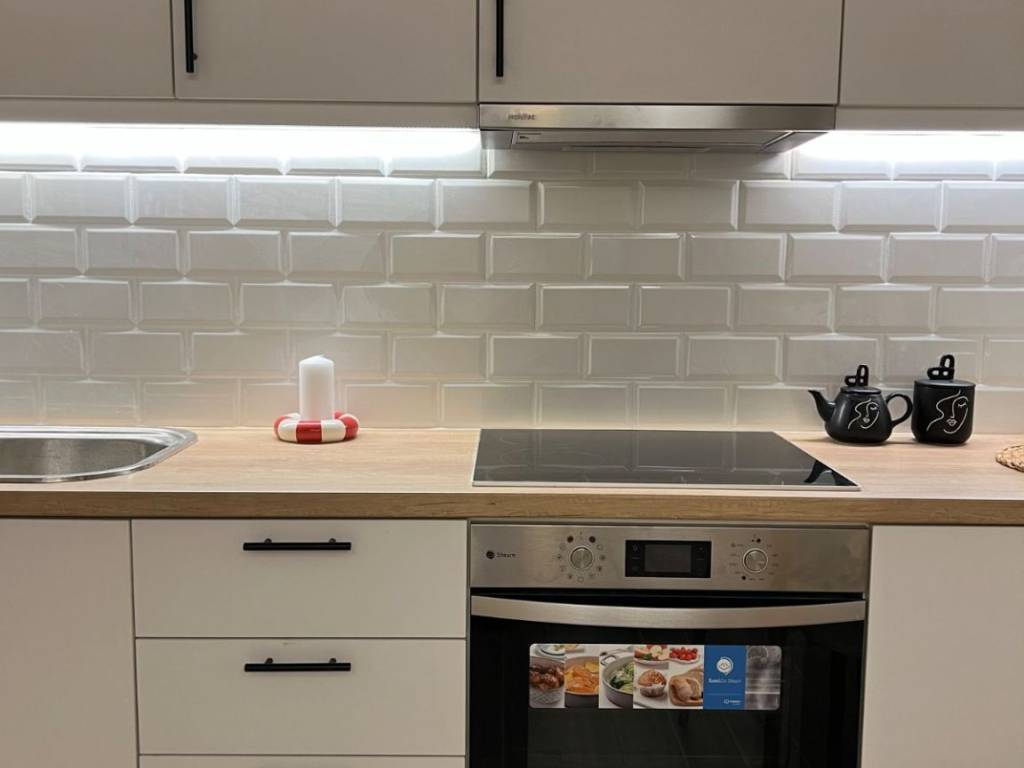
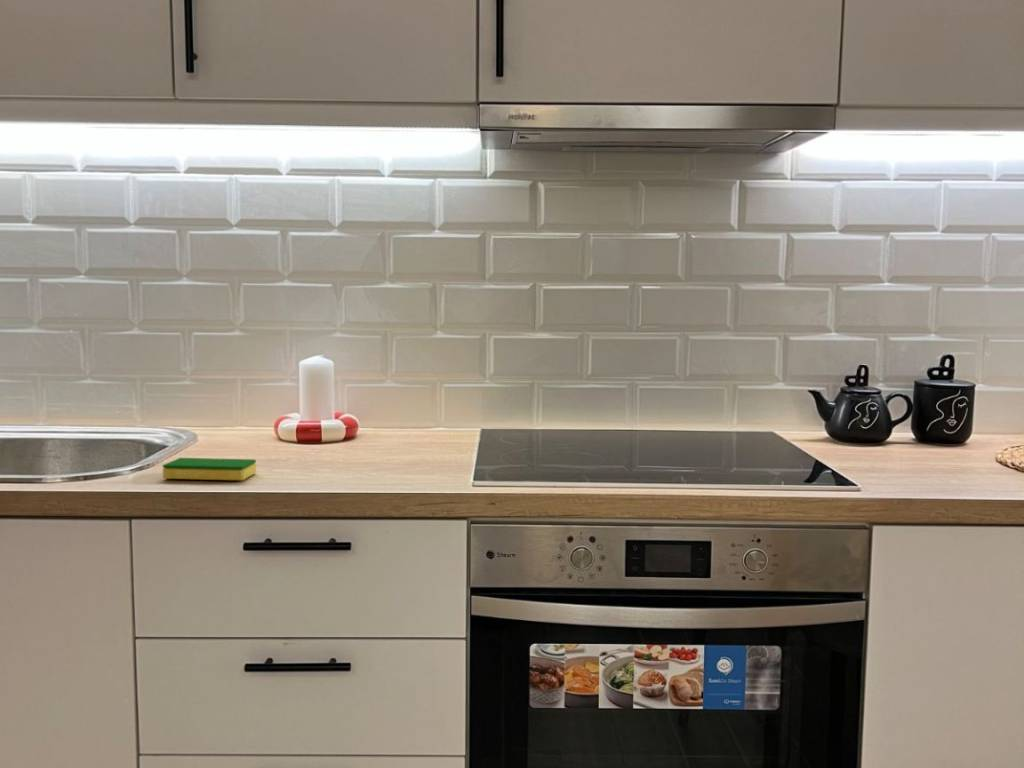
+ dish sponge (210, 468)
